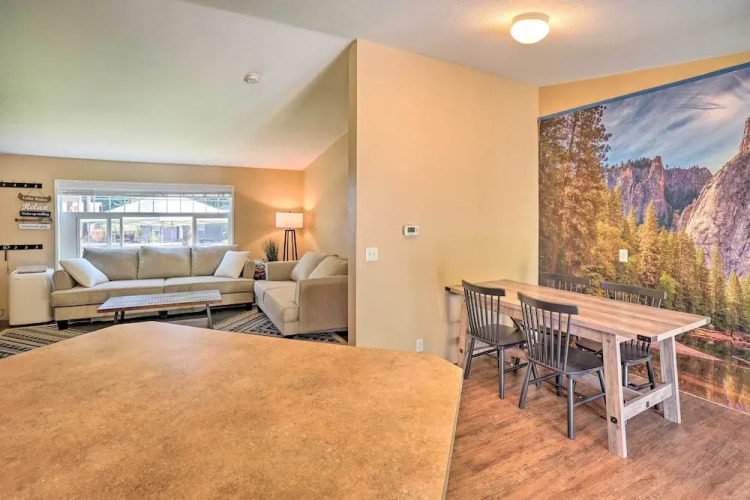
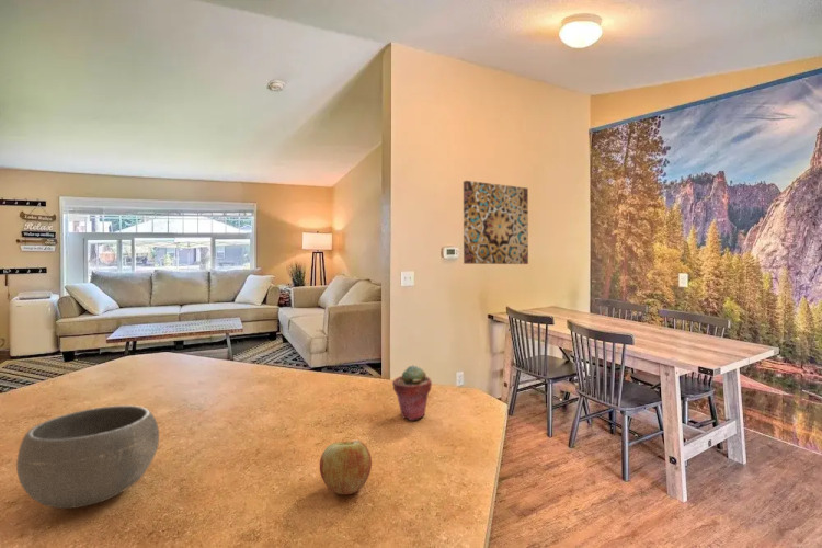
+ apple (346, 465)
+ bowl (93, 457)
+ potted succulent (412, 389)
+ wall art (496, 224)
